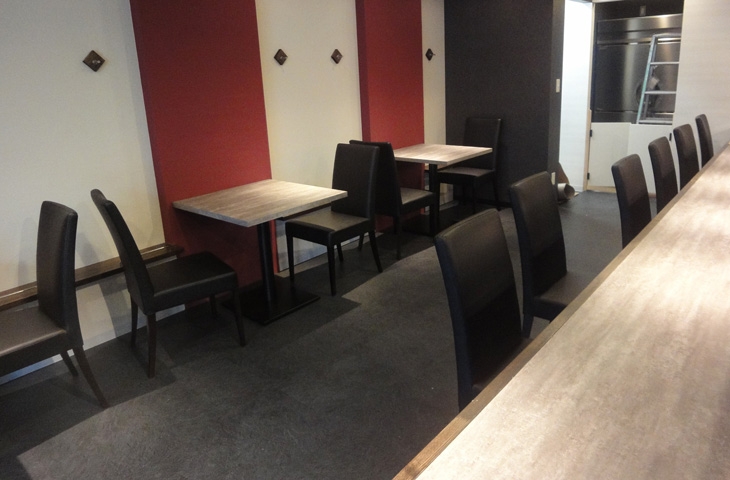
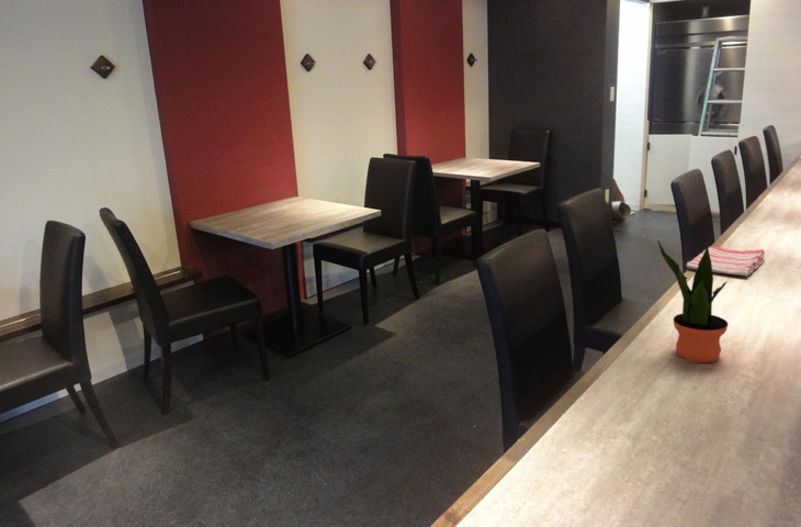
+ dish towel (725, 258)
+ potted plant (690, 300)
